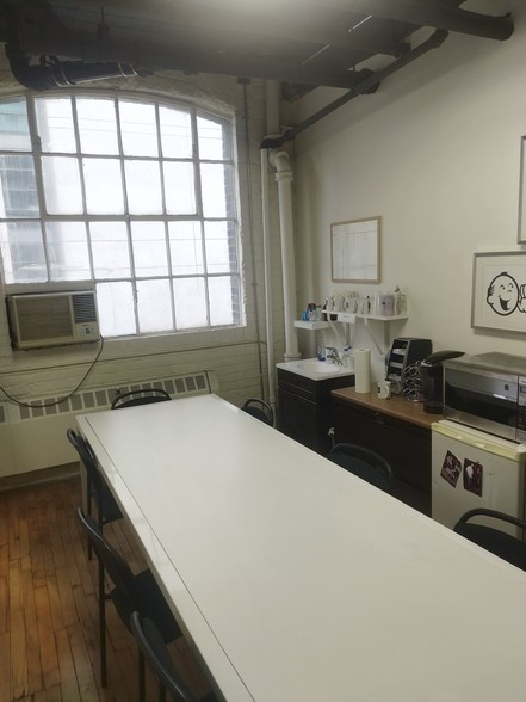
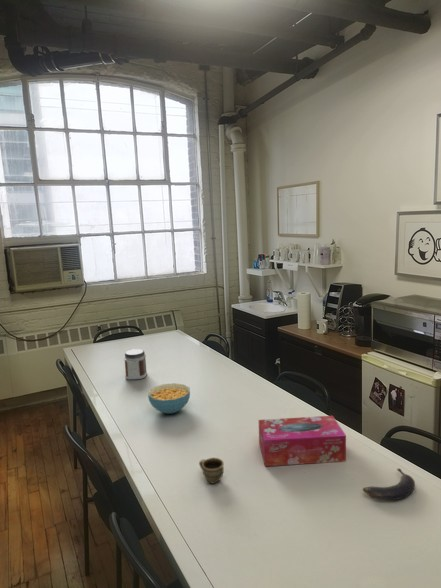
+ cereal bowl (169, 401)
+ tissue box (300, 439)
+ cup (211, 469)
+ jar (135, 363)
+ banana (393, 486)
